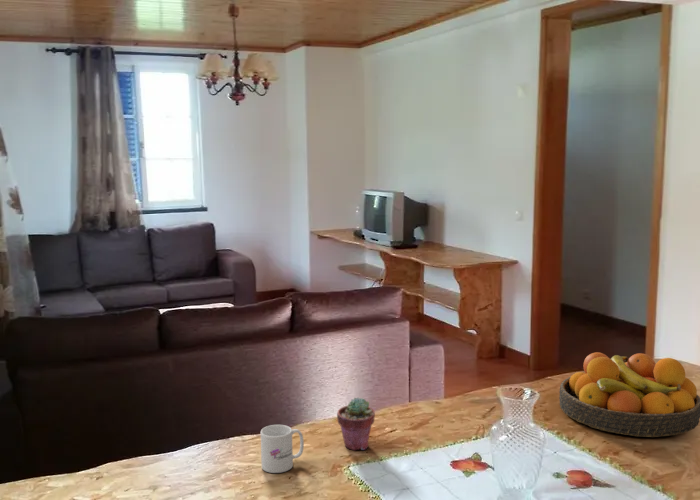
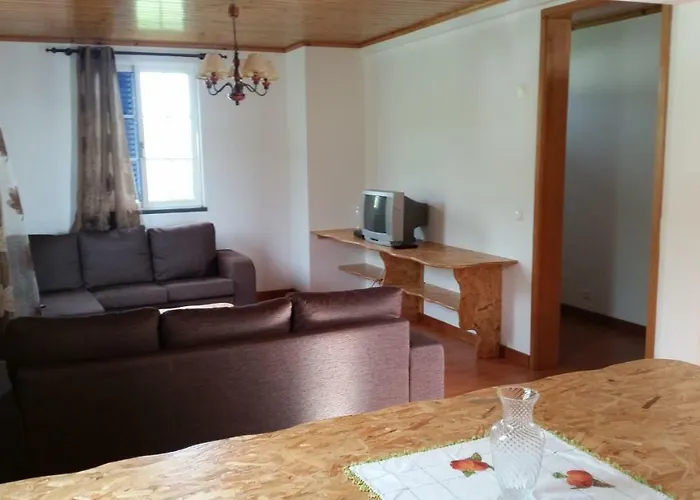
- potted succulent (356, 421)
- fruit bowl (628, 383)
- mug (283, 446)
